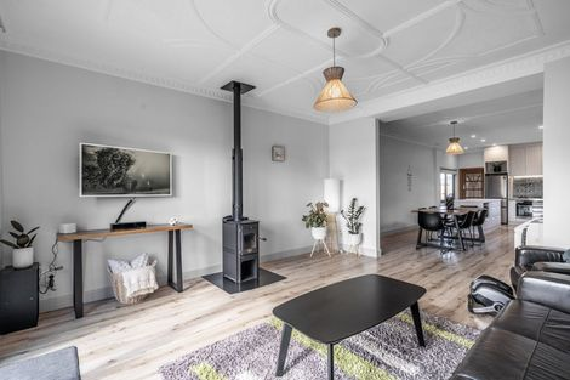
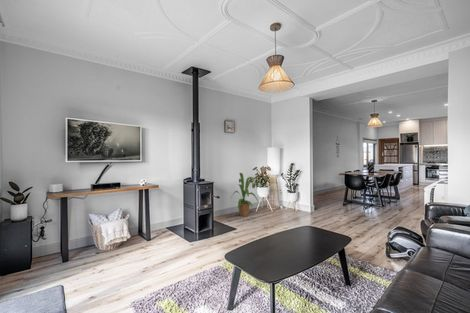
+ house plant (246, 193)
